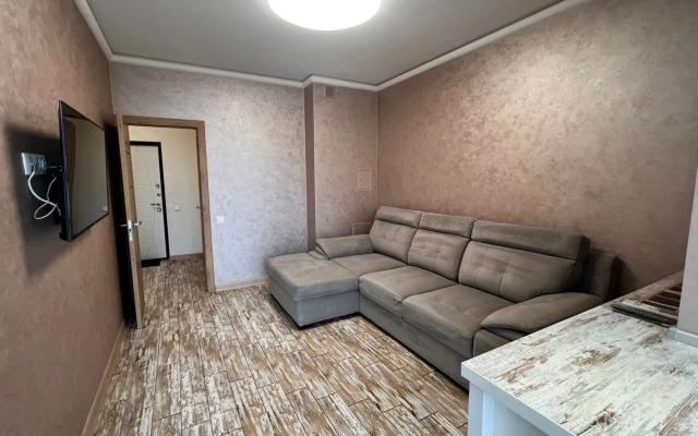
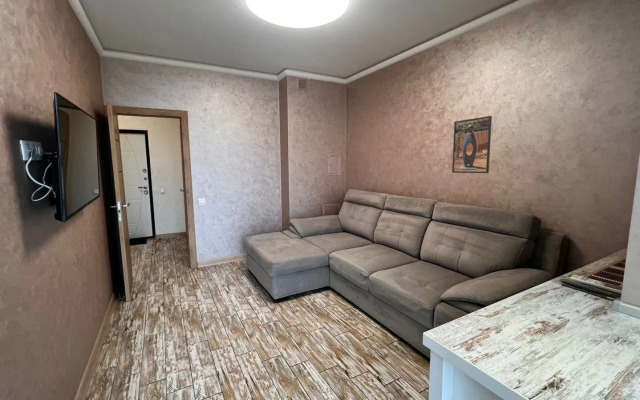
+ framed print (470, 146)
